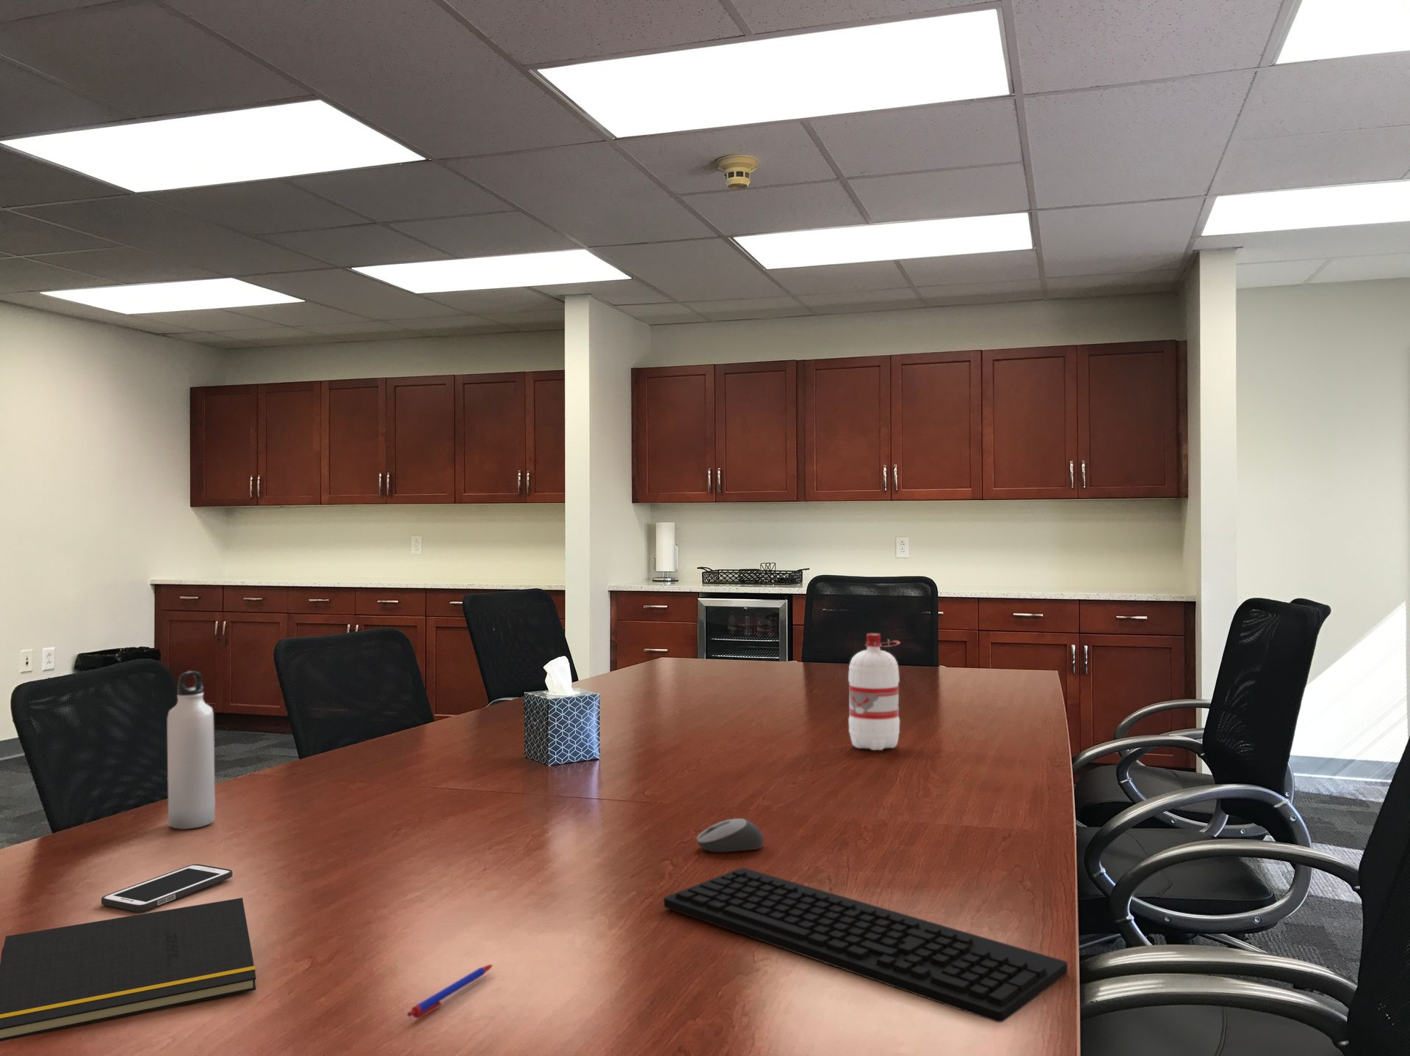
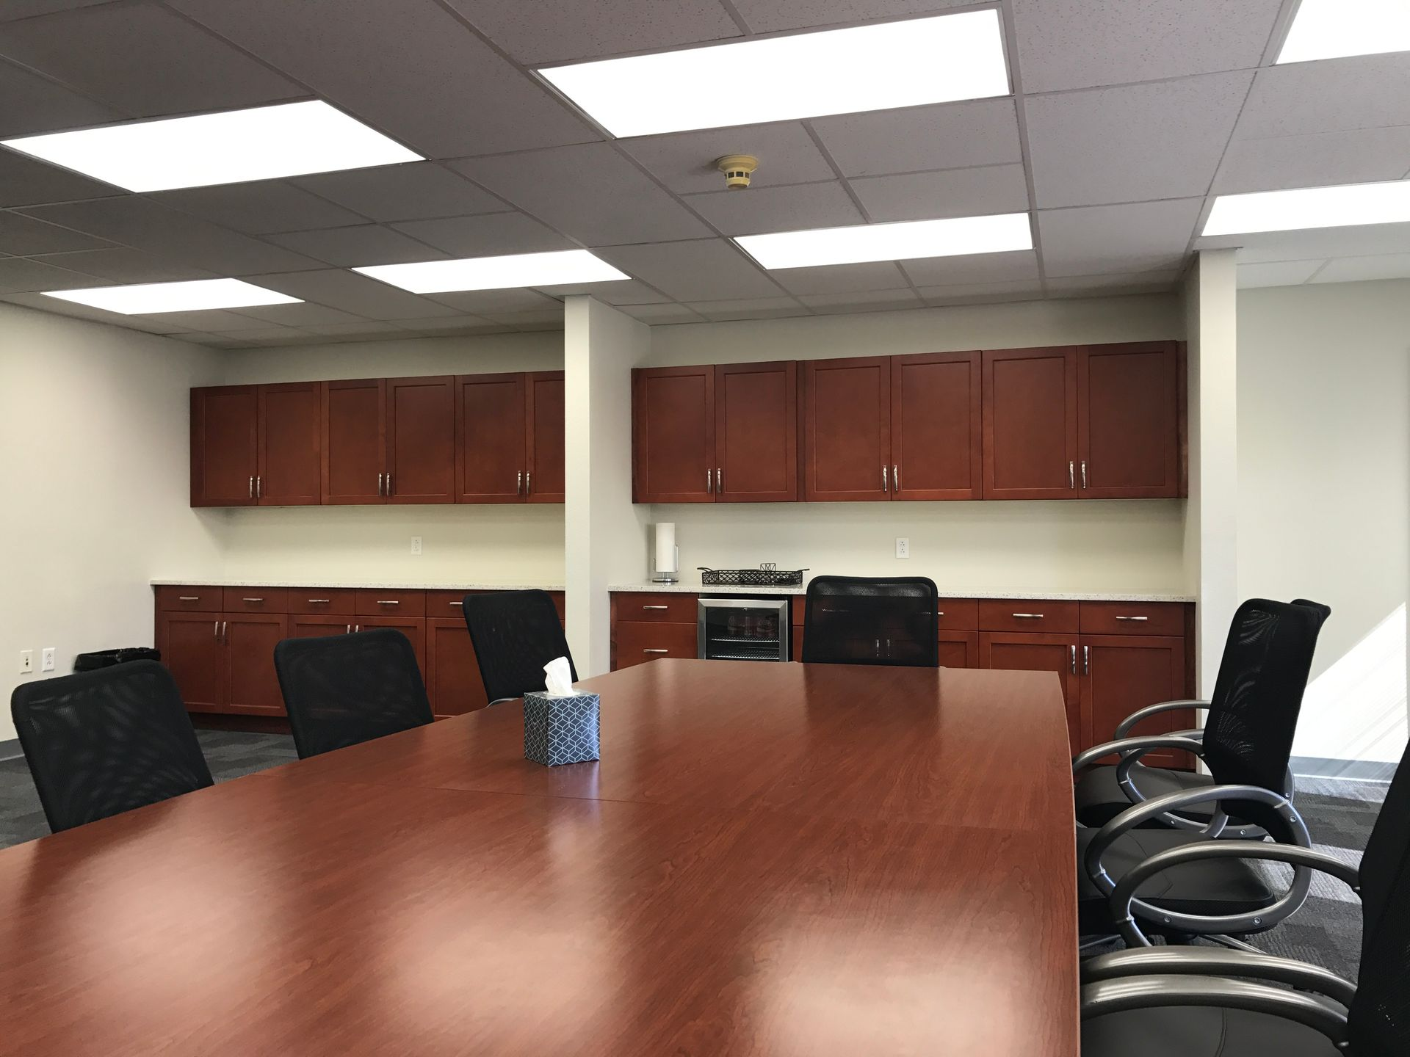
- keyboard (849, 930)
- water bottle (873, 690)
- notepad (129, 962)
- computer mouse (729, 834)
- pen (453, 988)
- water bottle (191, 748)
- cell phone (169, 886)
